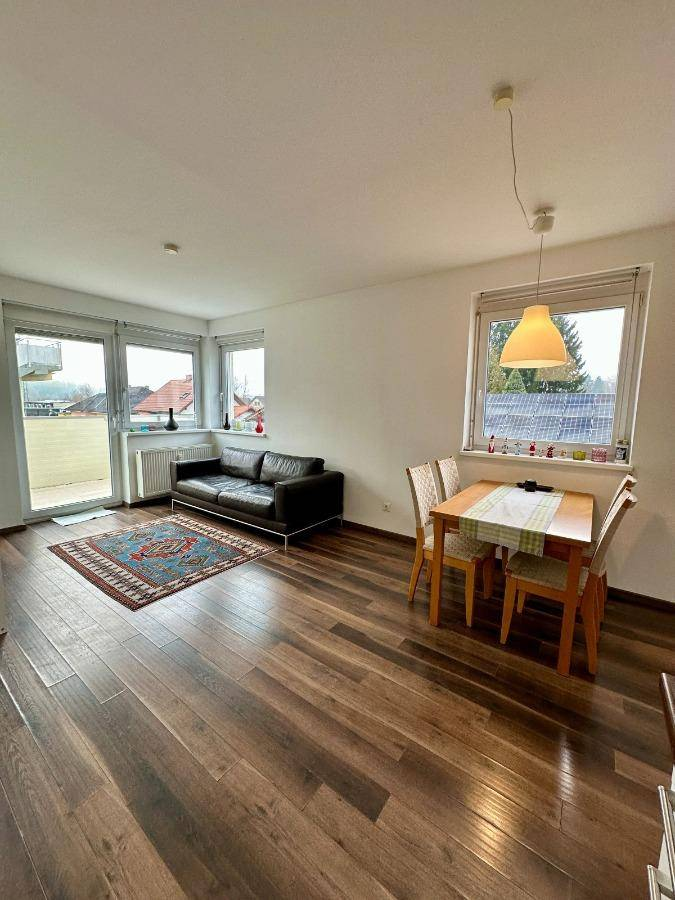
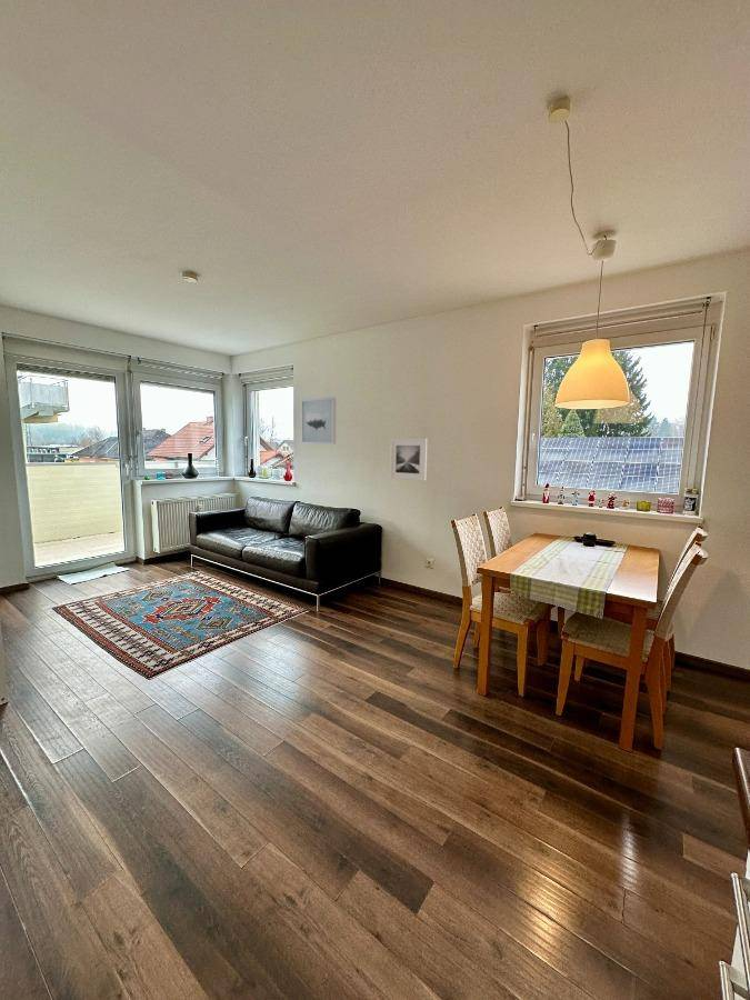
+ wall art (318, 421)
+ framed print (408, 459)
